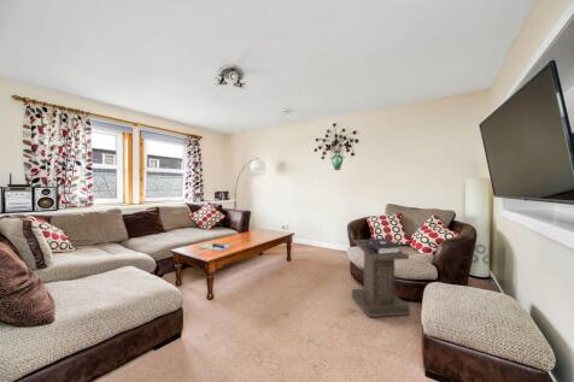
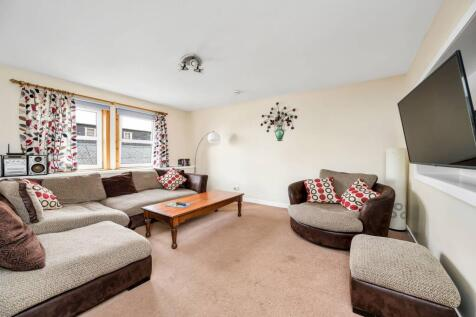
- lectern (377, 272)
